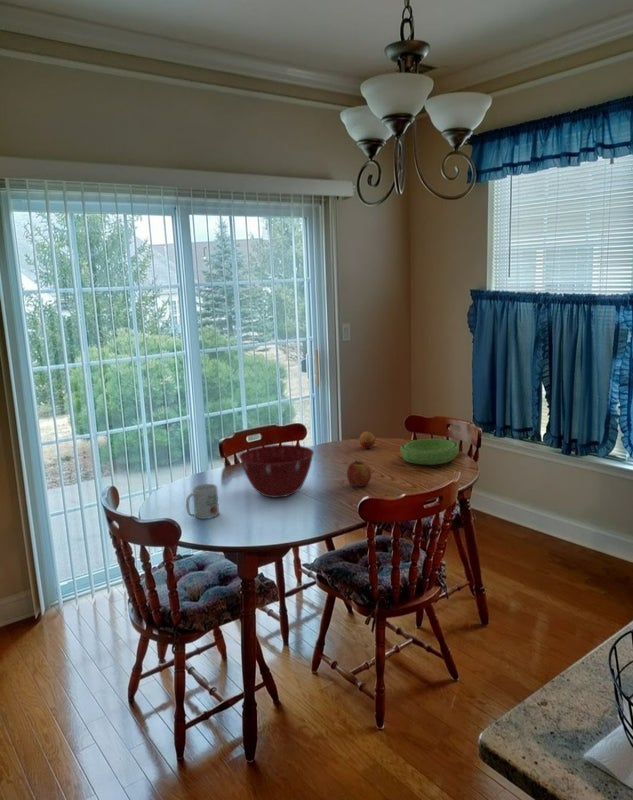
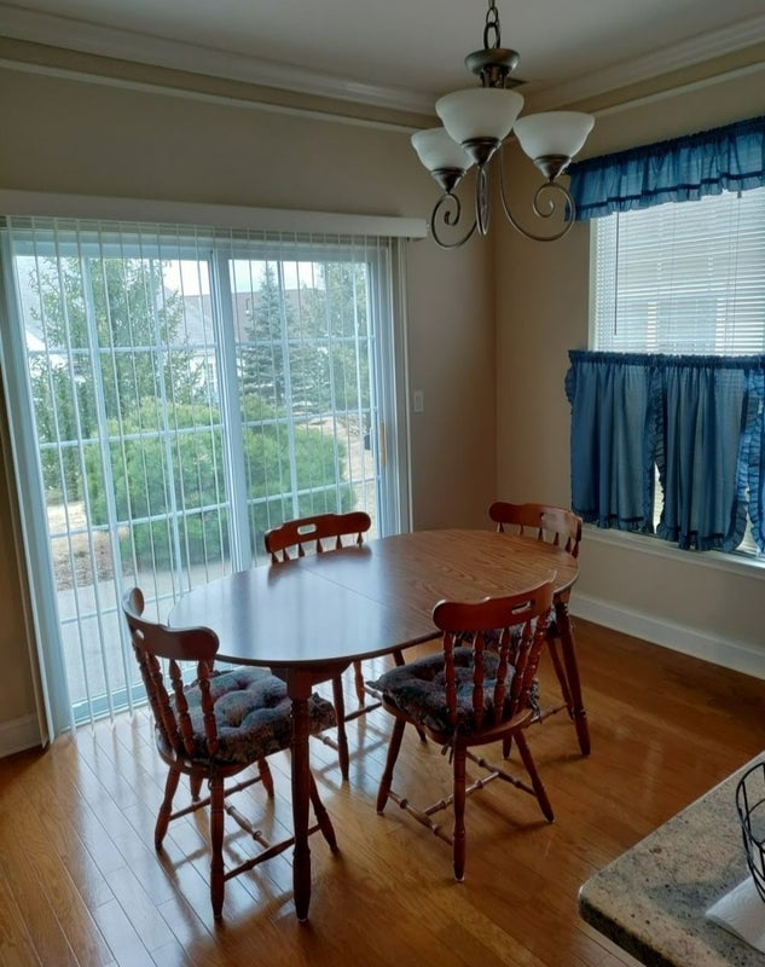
- mug (201, 502)
- apple (359, 472)
- mixing bowl (277, 472)
- fruit (367, 439)
- bowl (429, 452)
